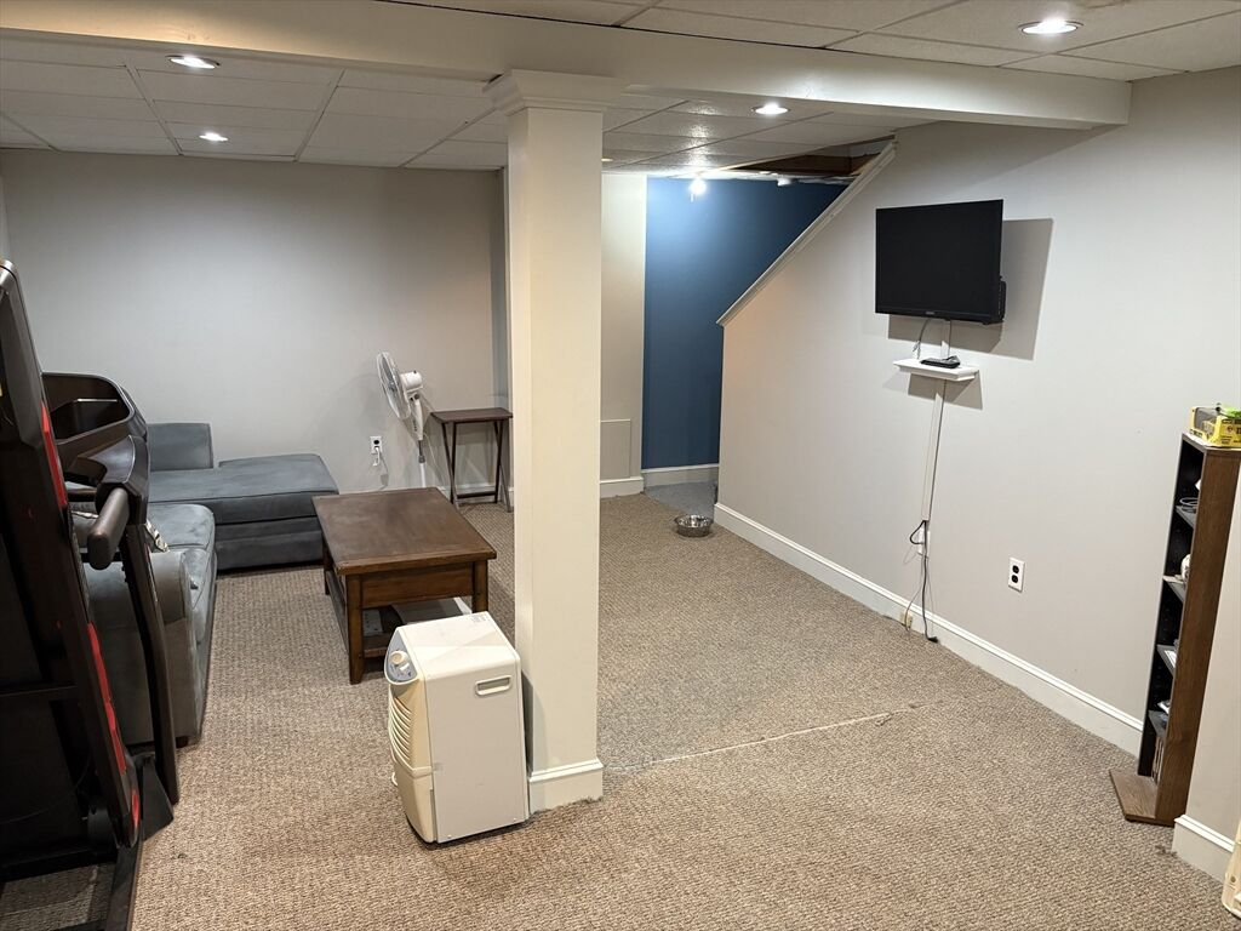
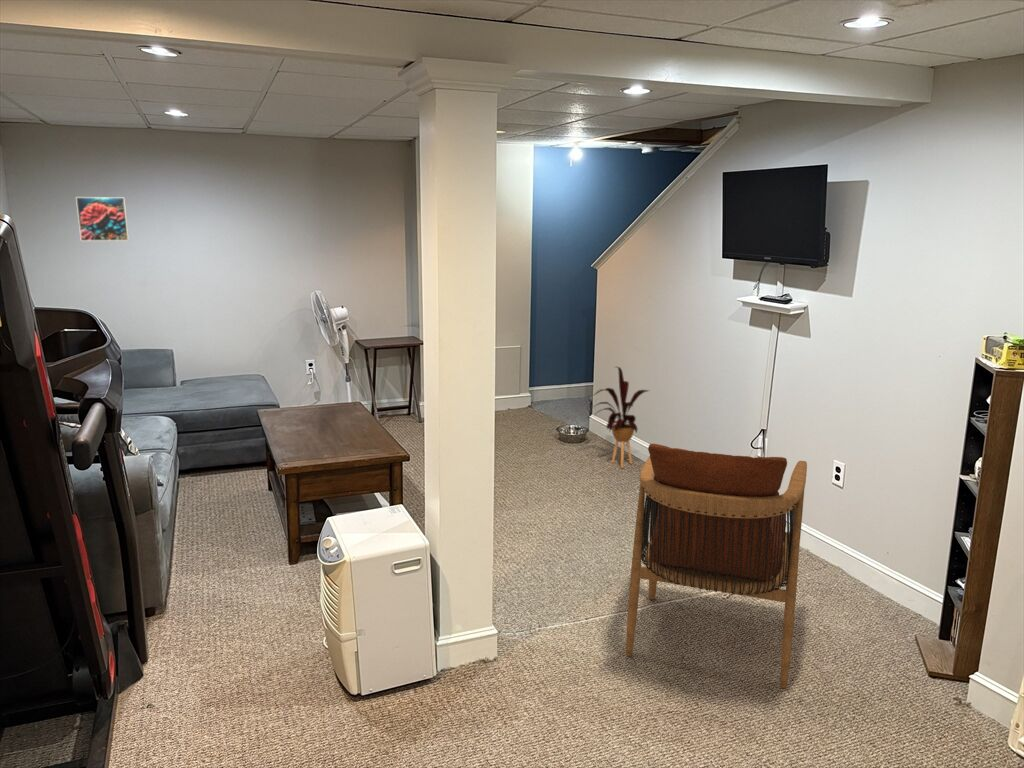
+ armchair (716, 539)
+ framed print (102, 219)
+ house plant (617, 414)
